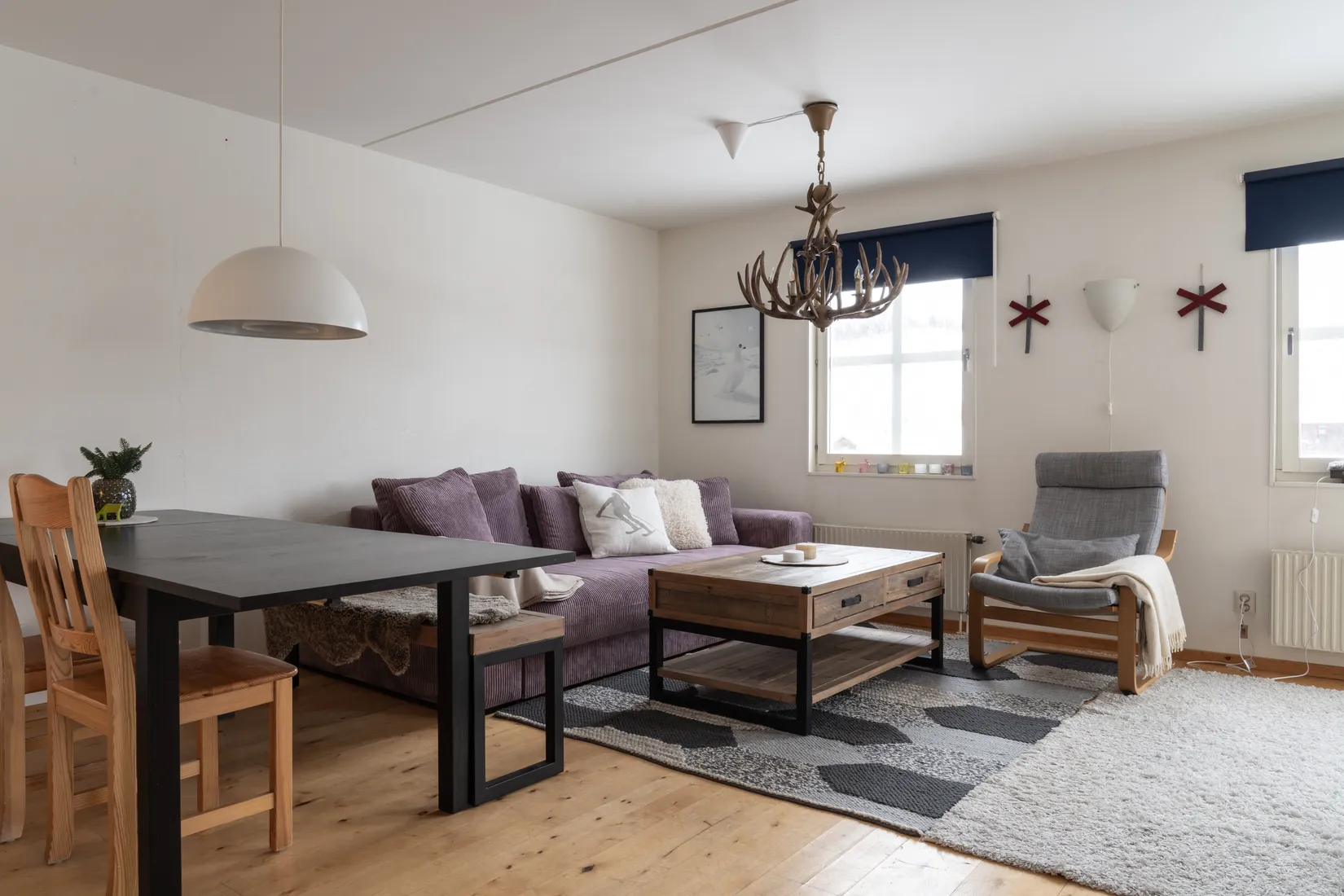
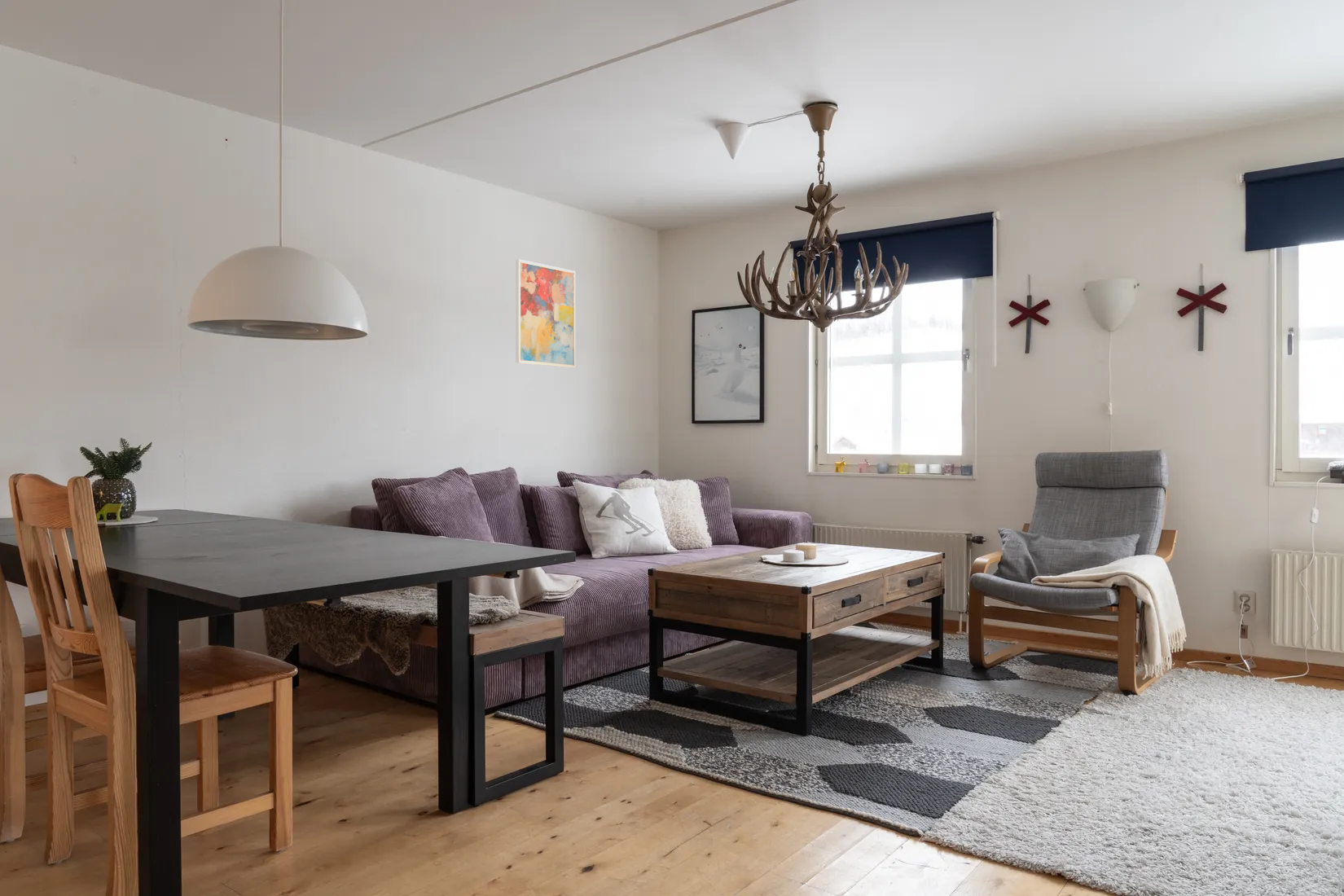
+ wall art (546, 315)
